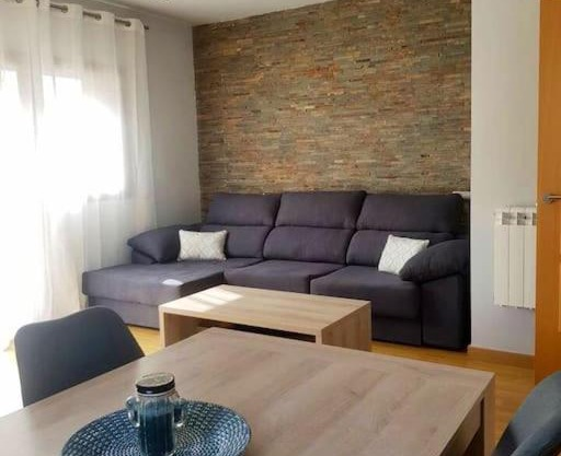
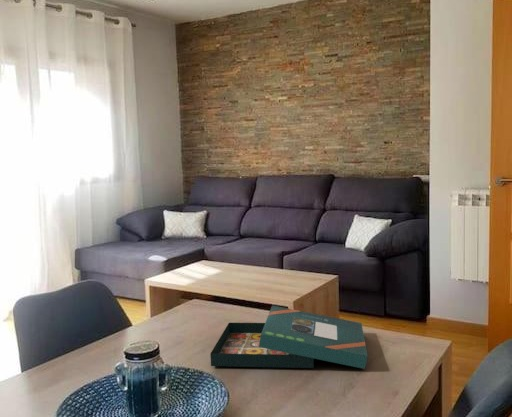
+ board game (291, 334)
